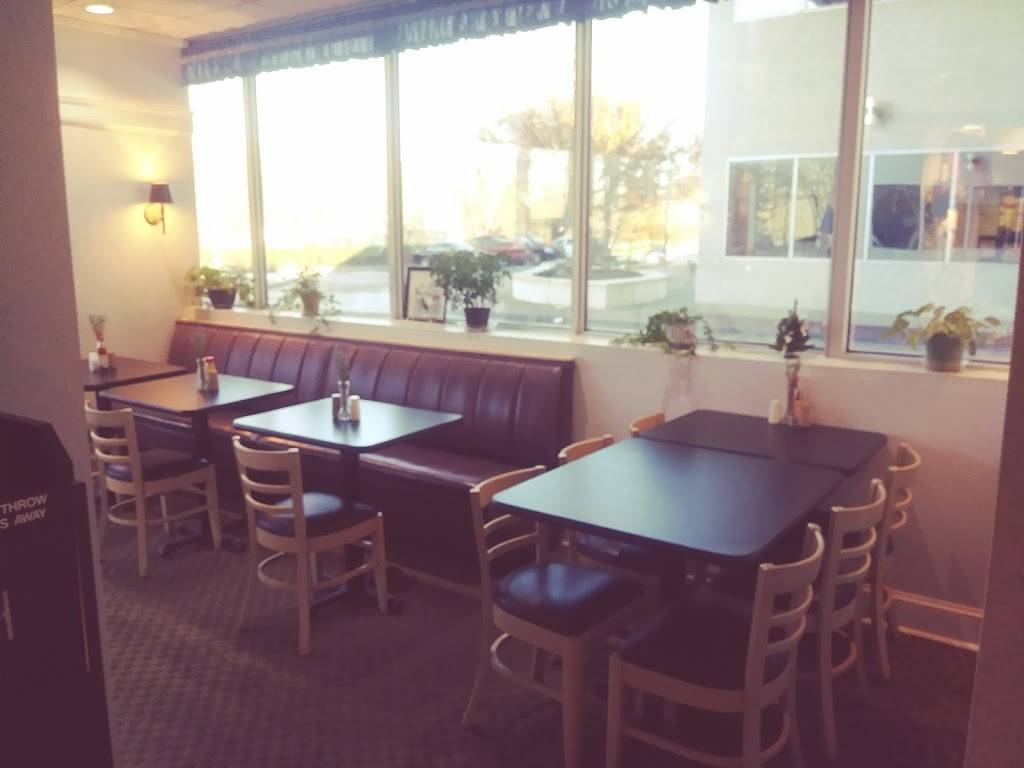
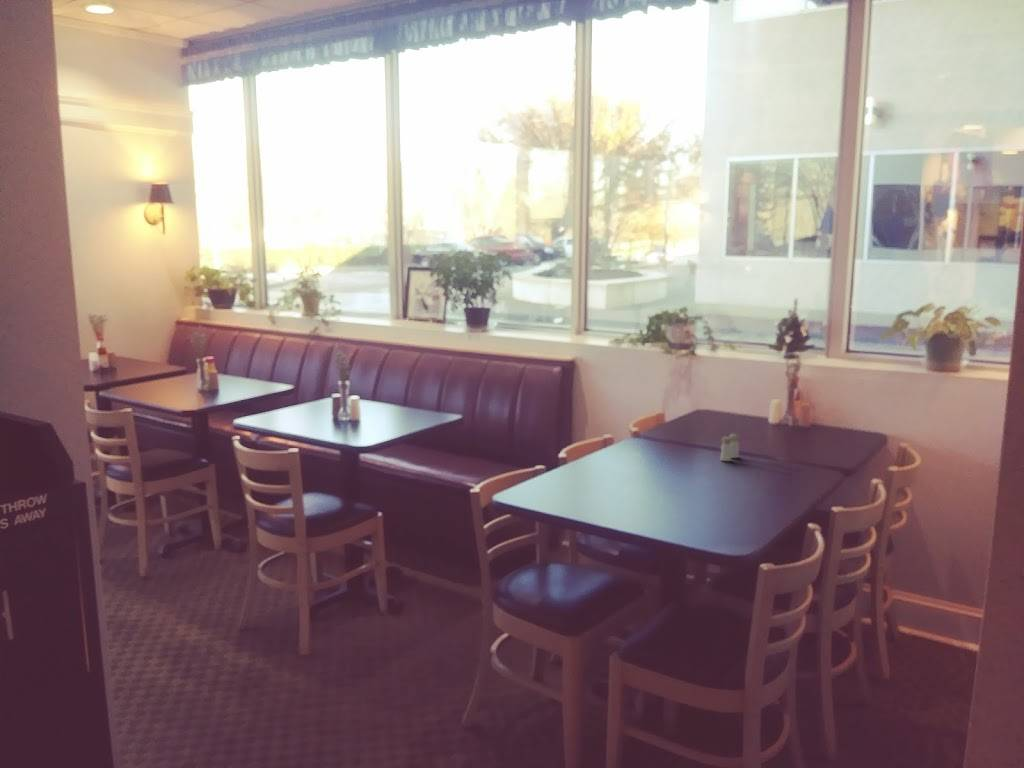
+ salt and pepper shaker (730, 447)
